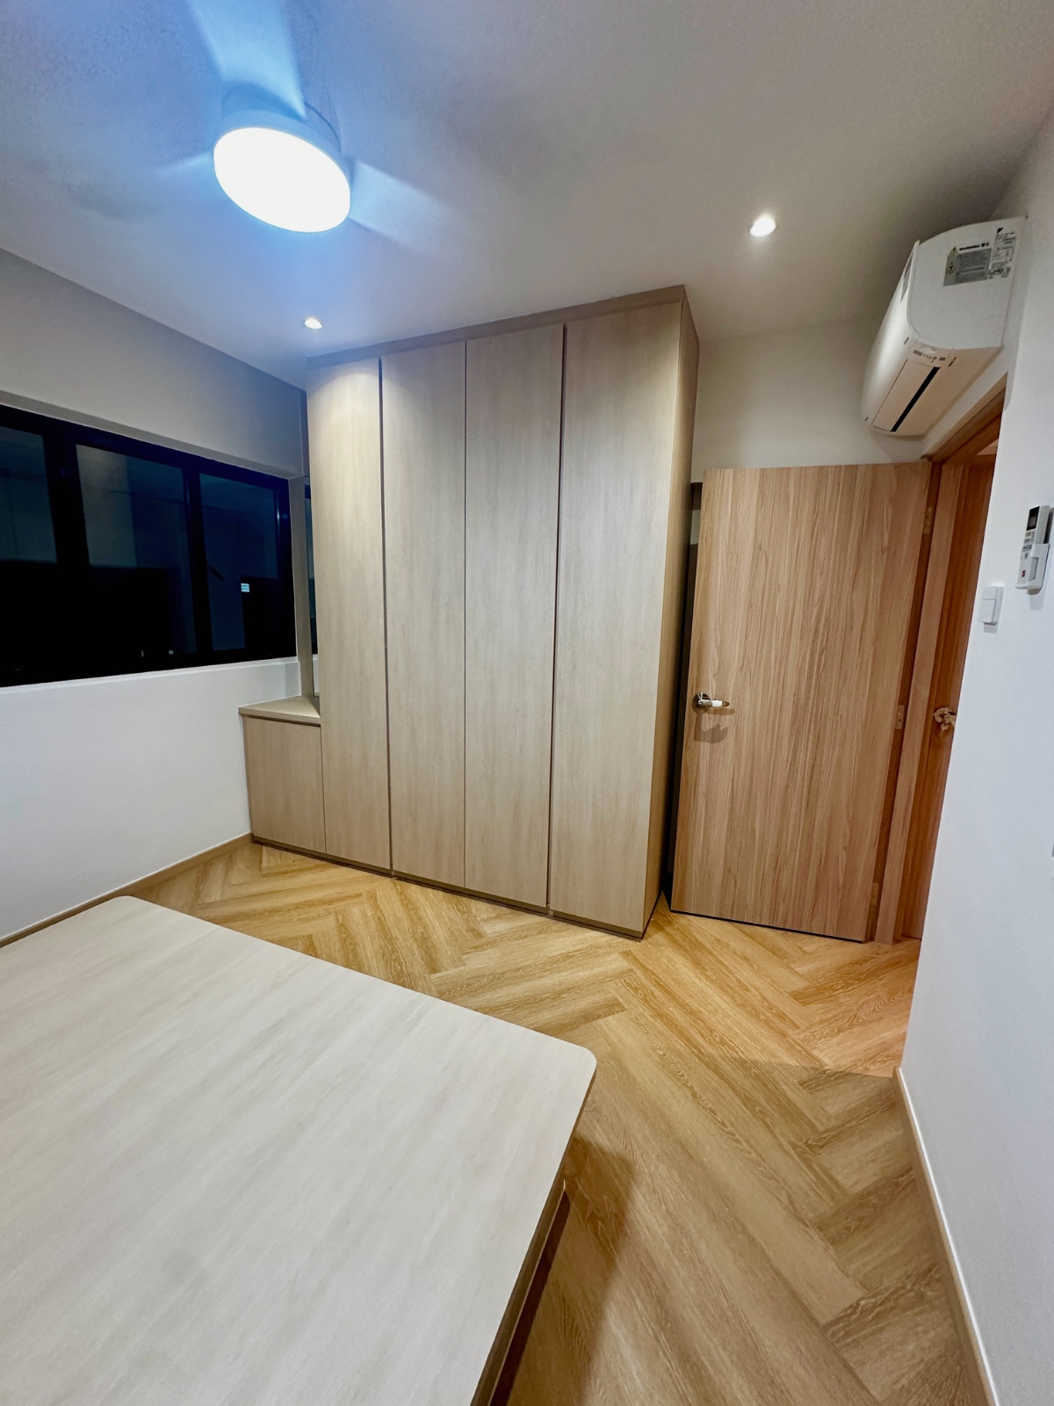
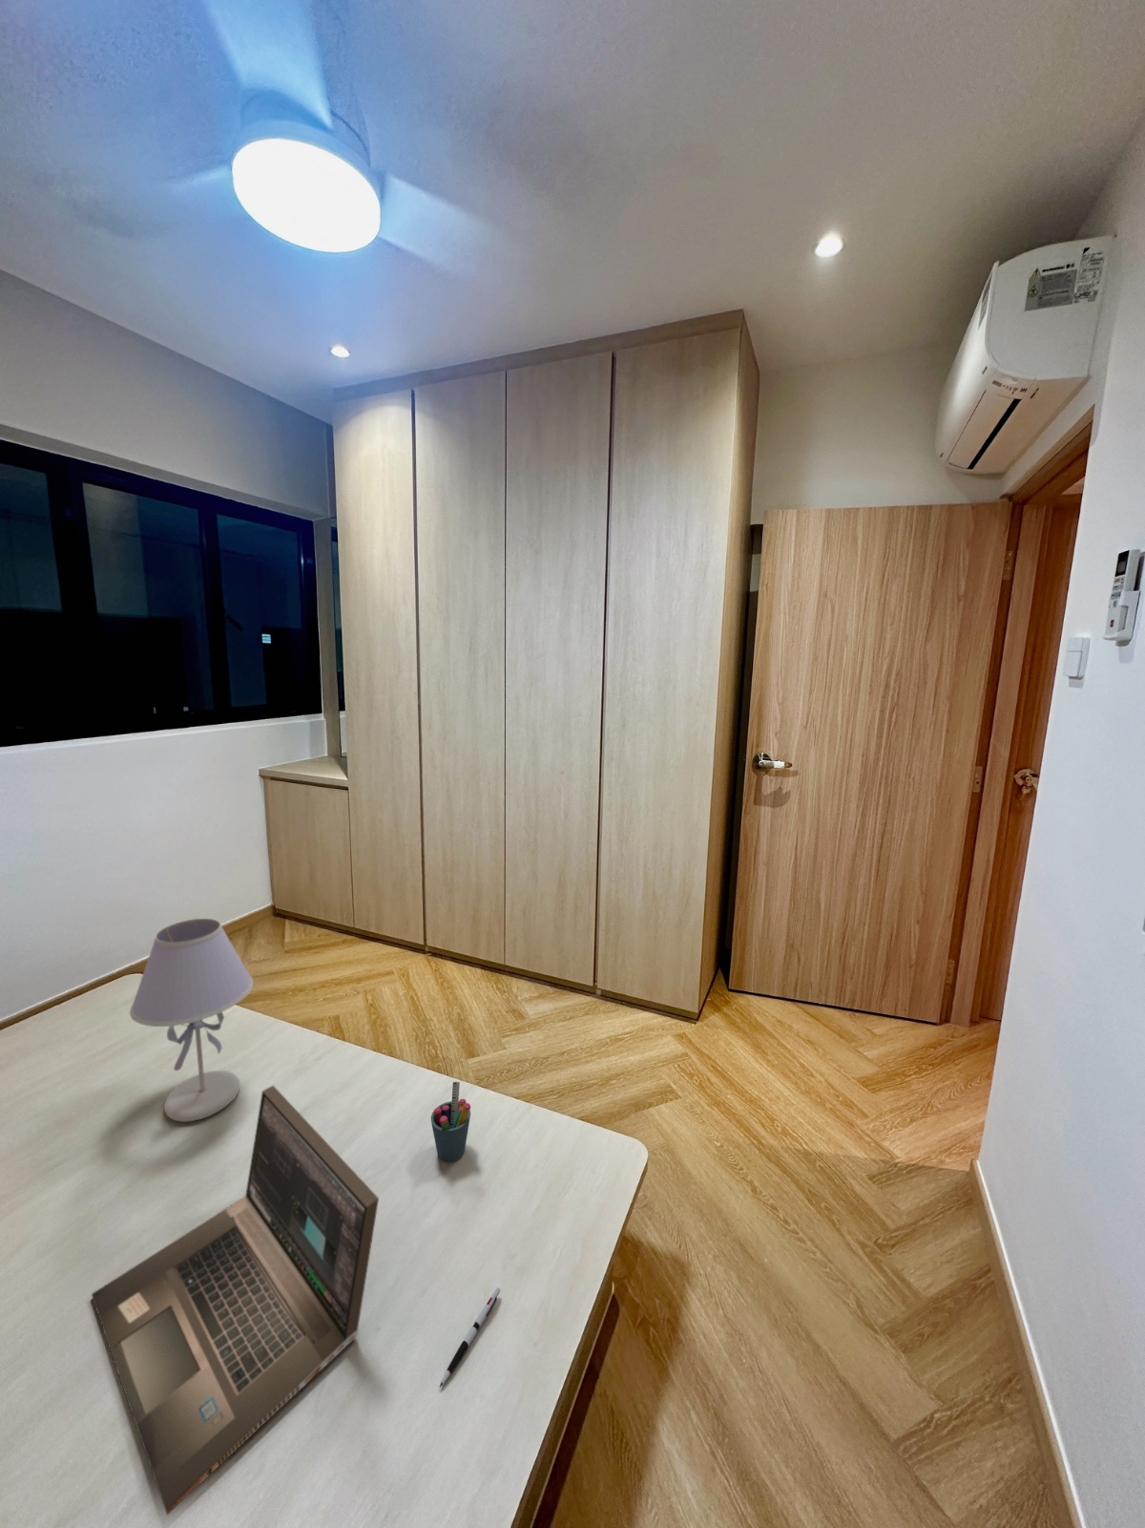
+ table lamp (196, 1017)
+ laptop (232, 1250)
+ pen (471, 1334)
+ pen holder (451, 1123)
